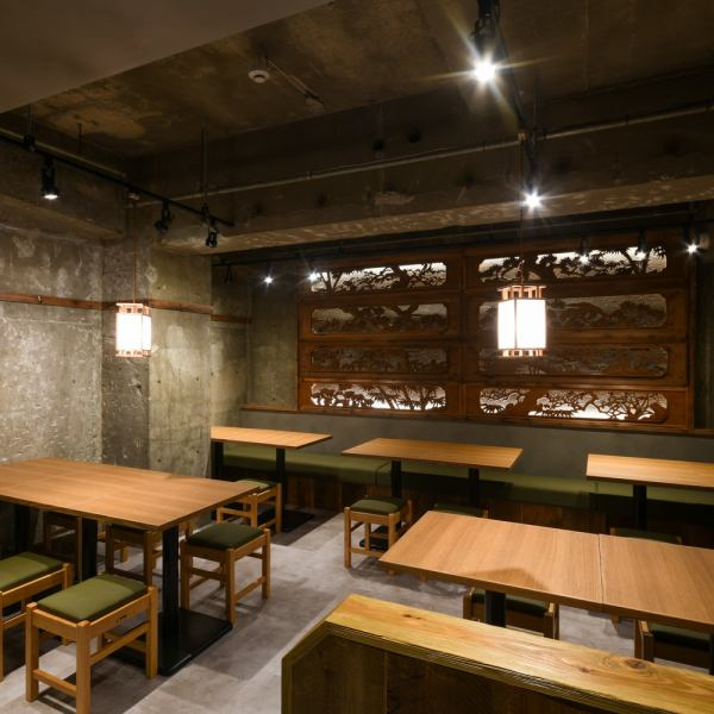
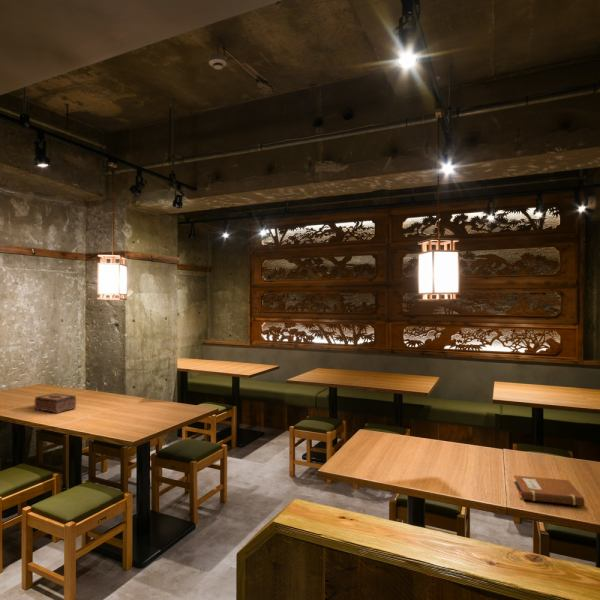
+ tissue box (55, 402)
+ notebook (545, 489)
